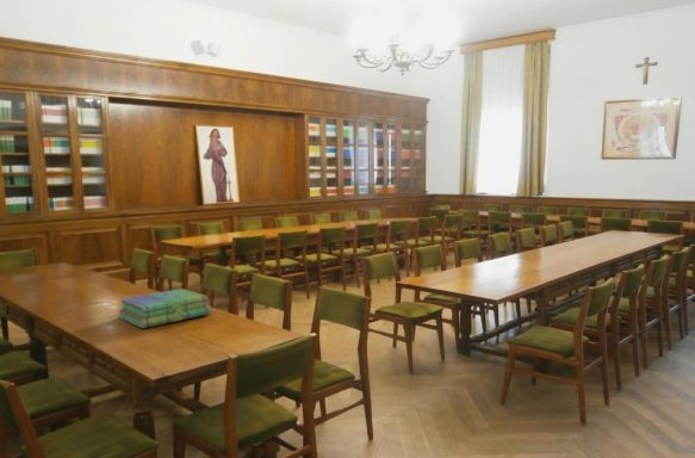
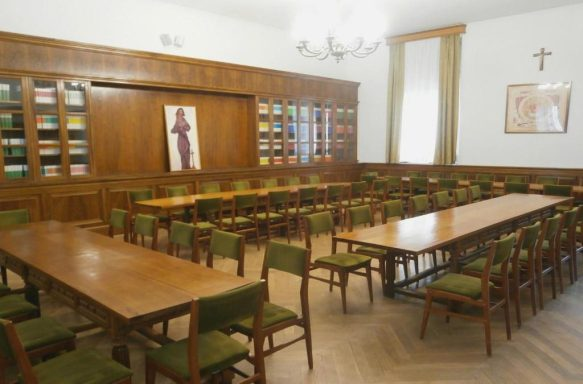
- stack of books (165, 307)
